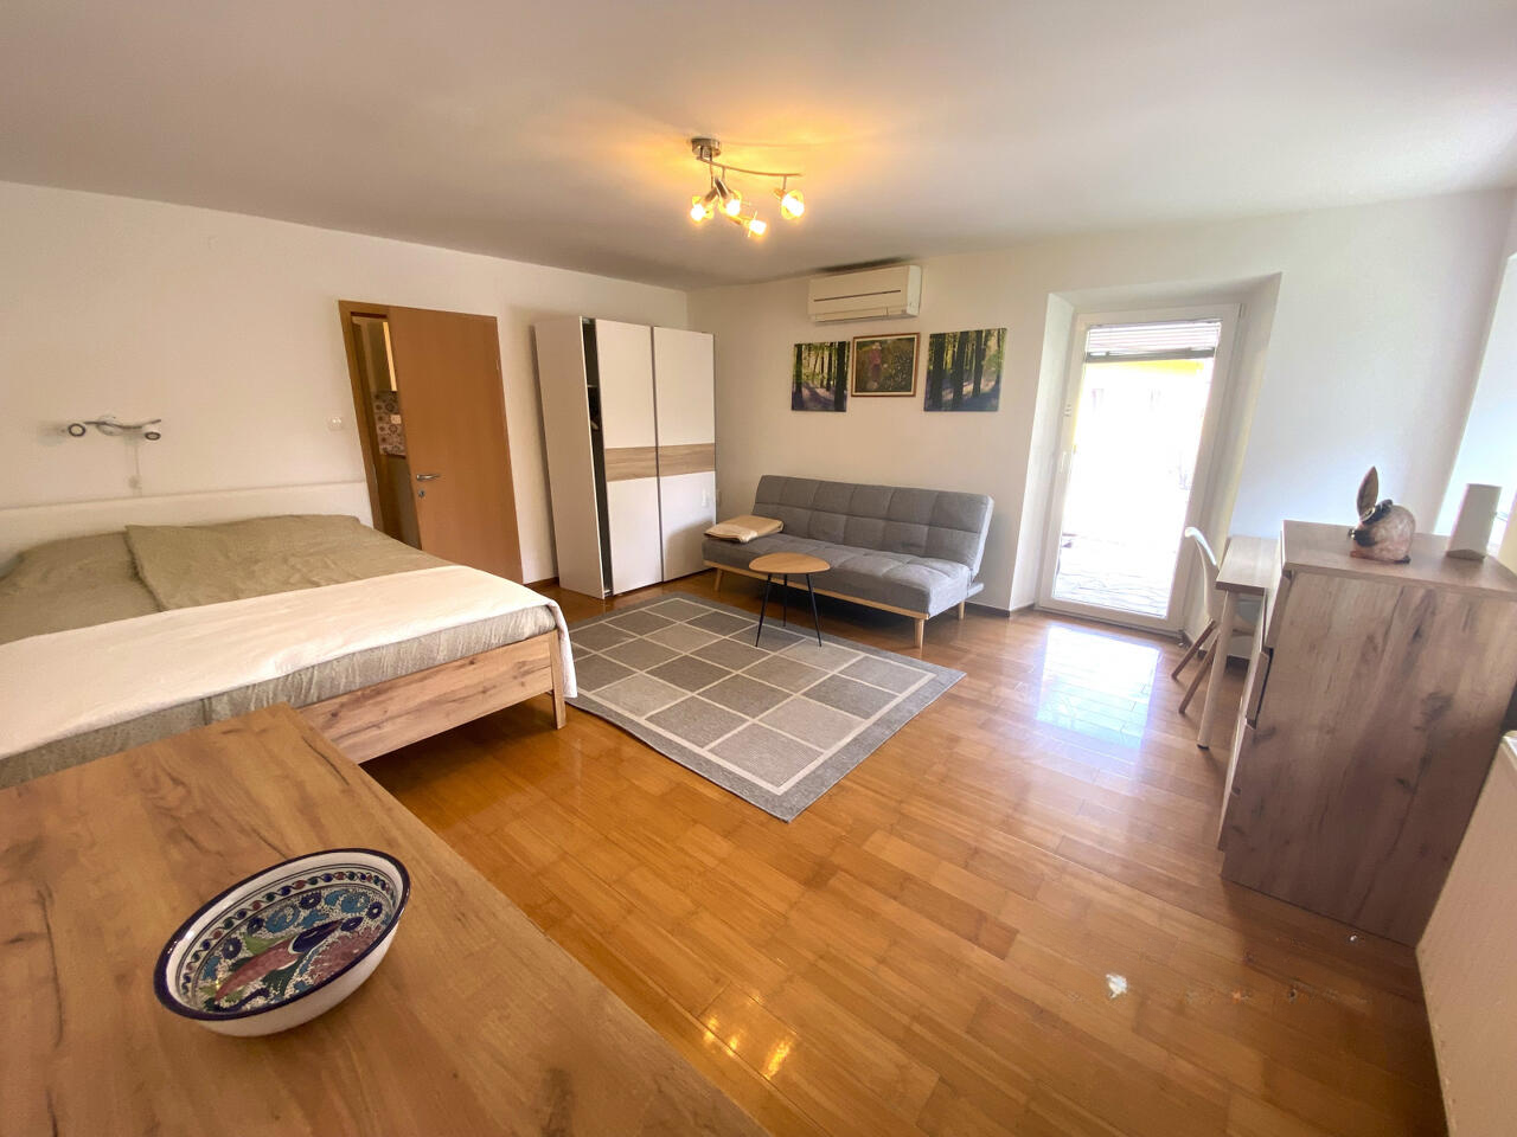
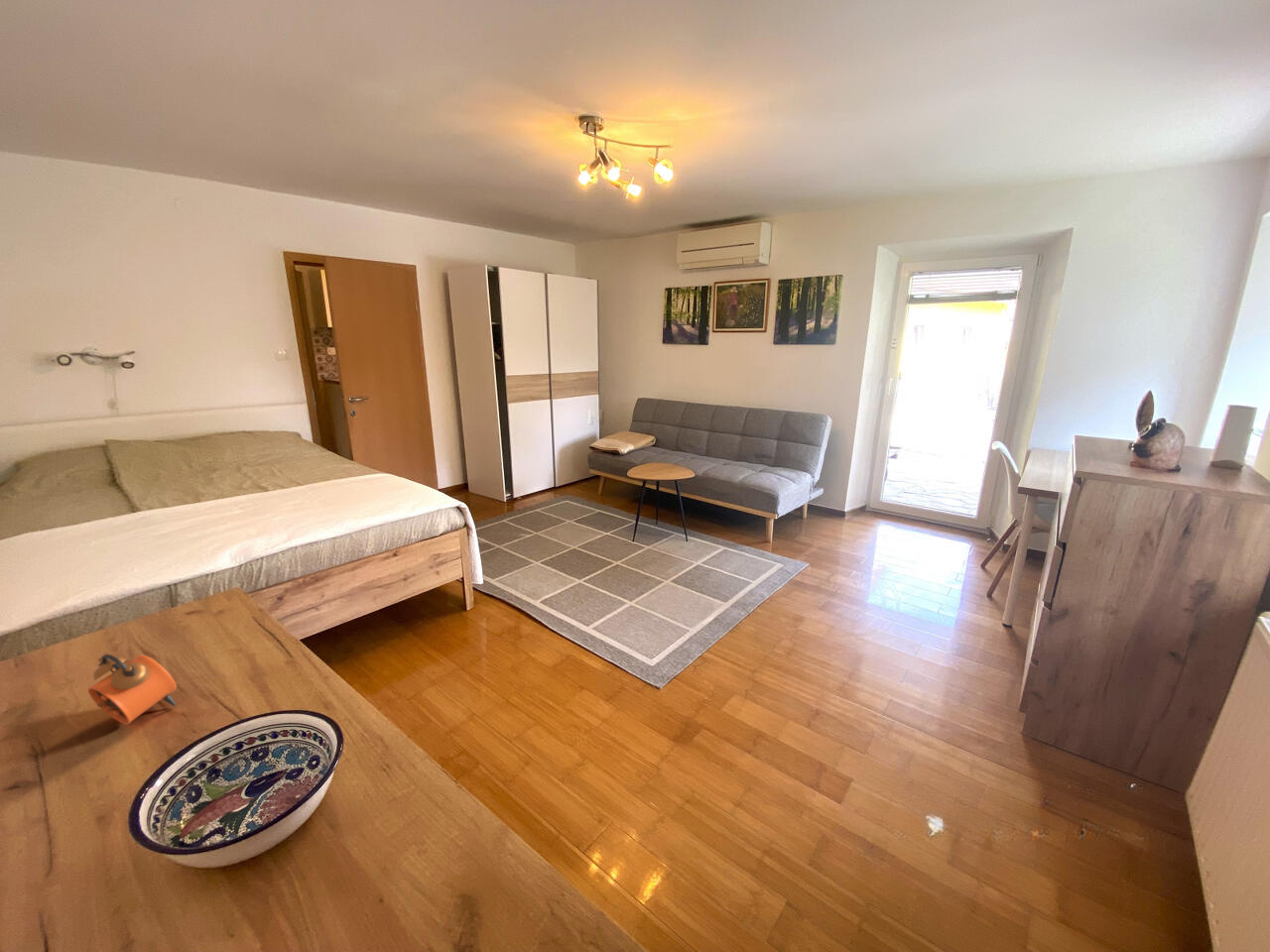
+ alarm clock (131, 681)
